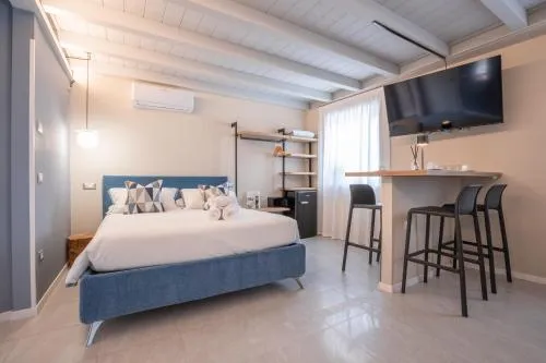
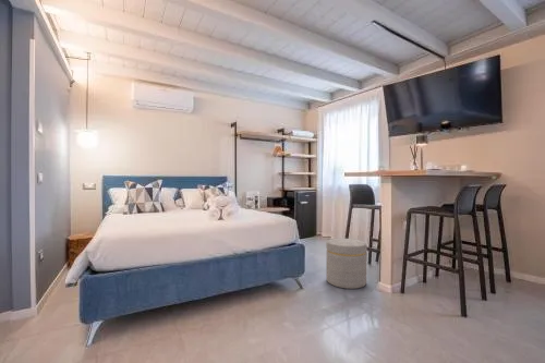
+ ottoman (346, 262)
